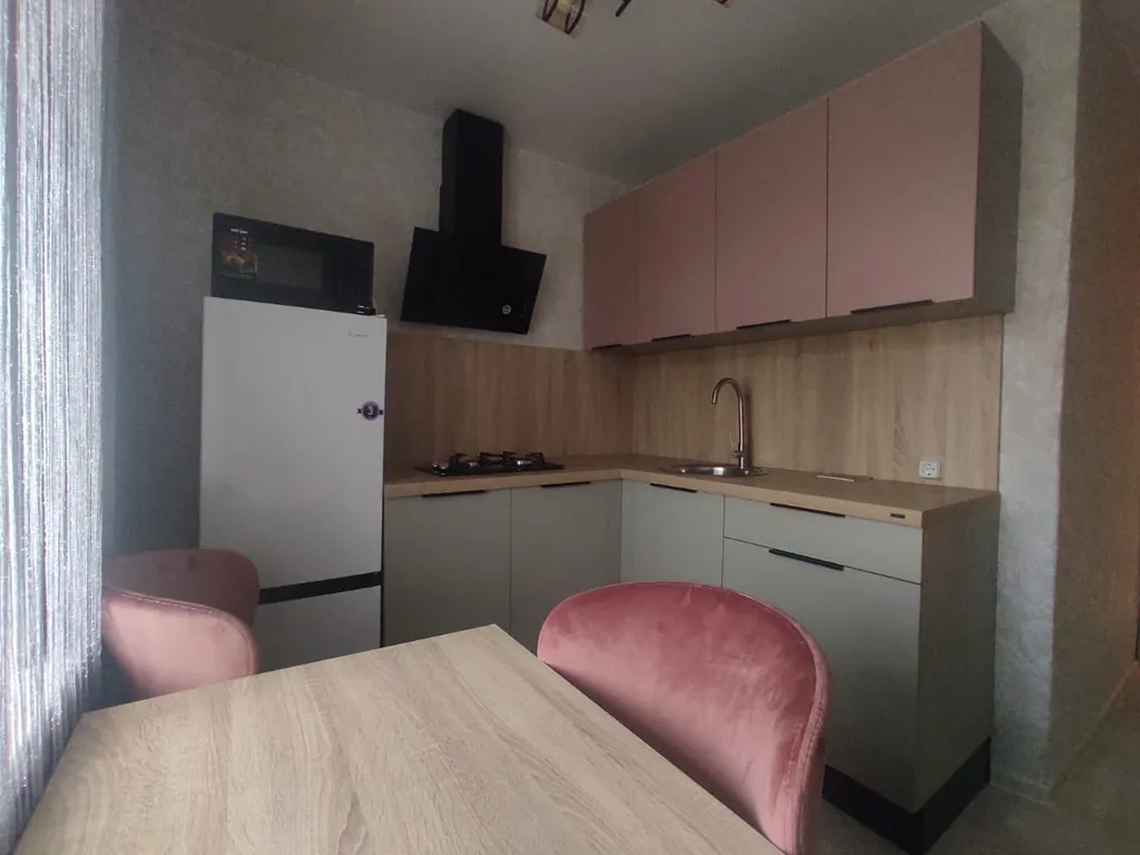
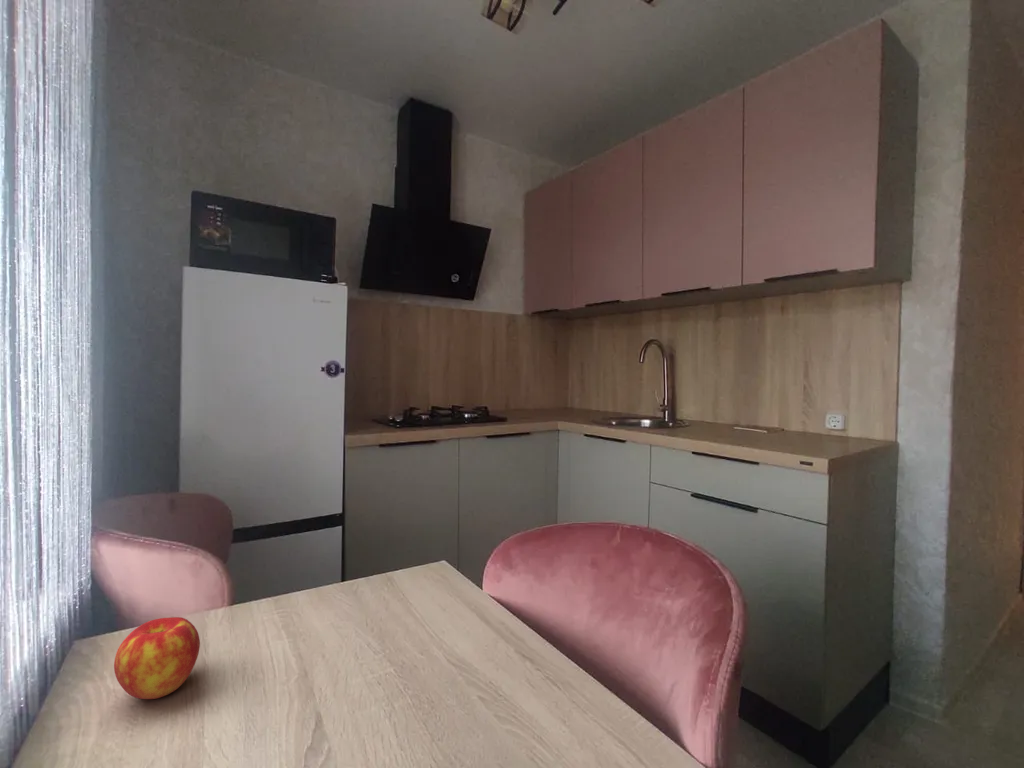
+ apple (158, 658)
